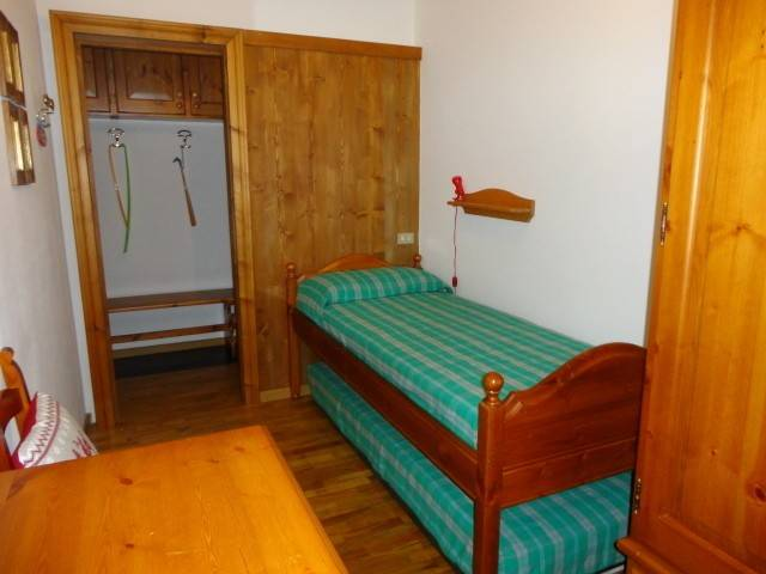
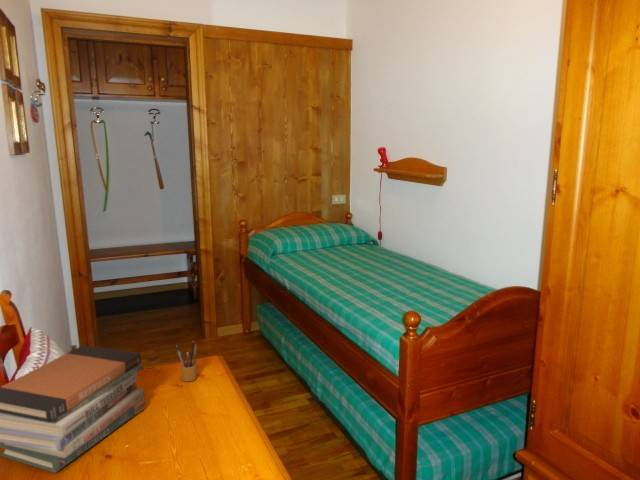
+ book stack (72, 402)
+ pencil box (188, 360)
